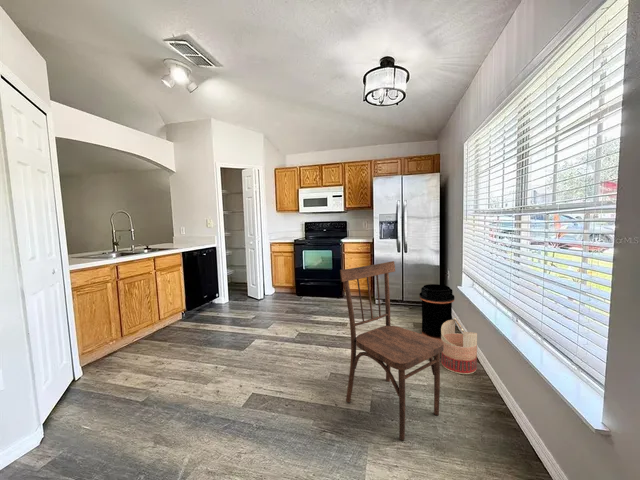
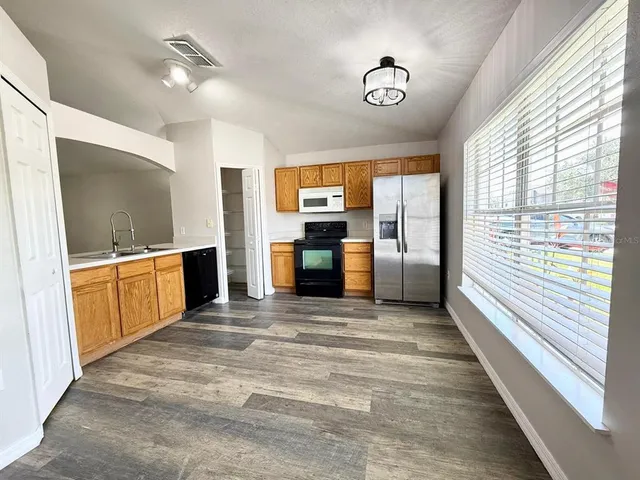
- basket (458, 344)
- dining chair (392, 339)
- trash can (436, 311)
